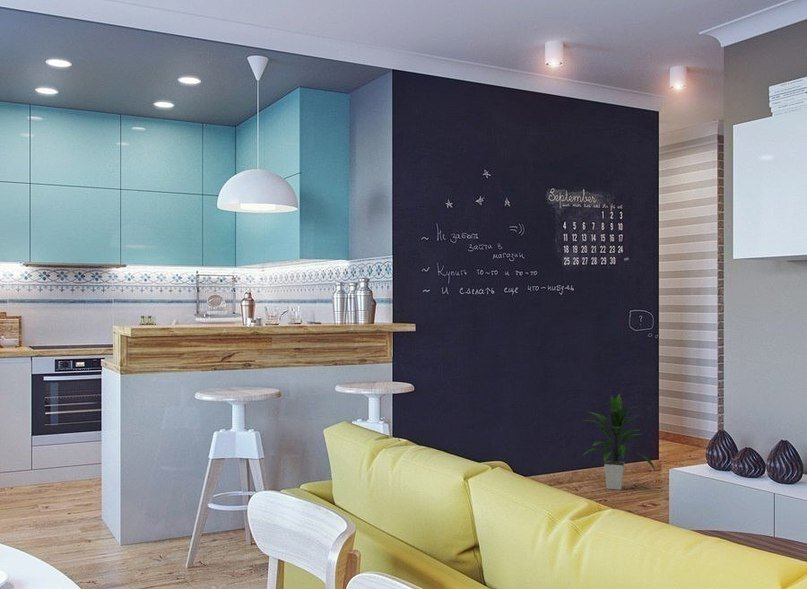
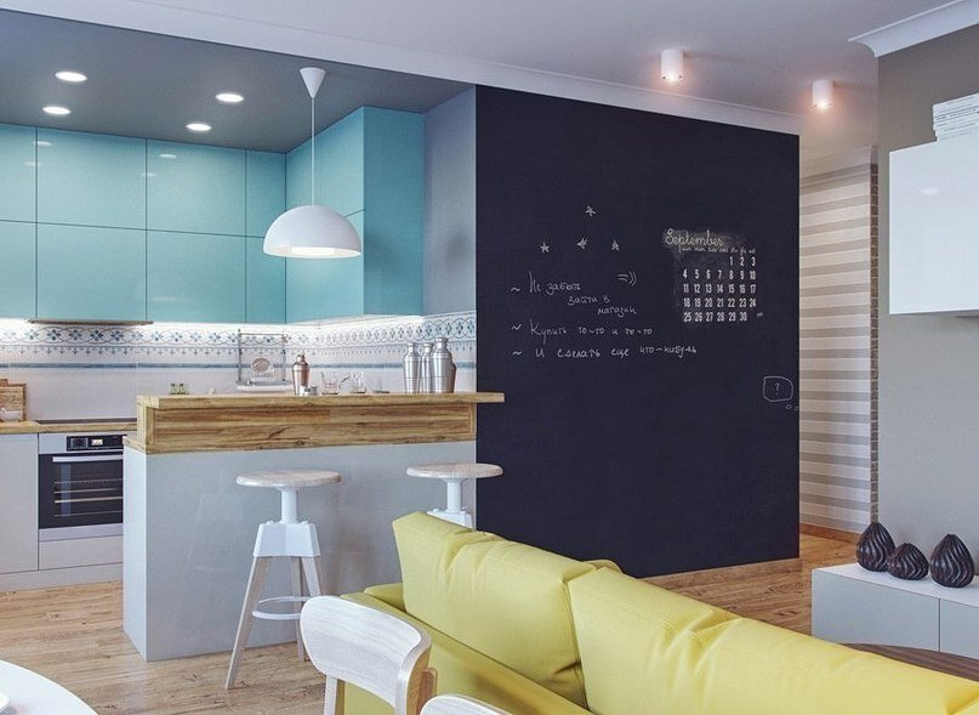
- indoor plant (617, 442)
